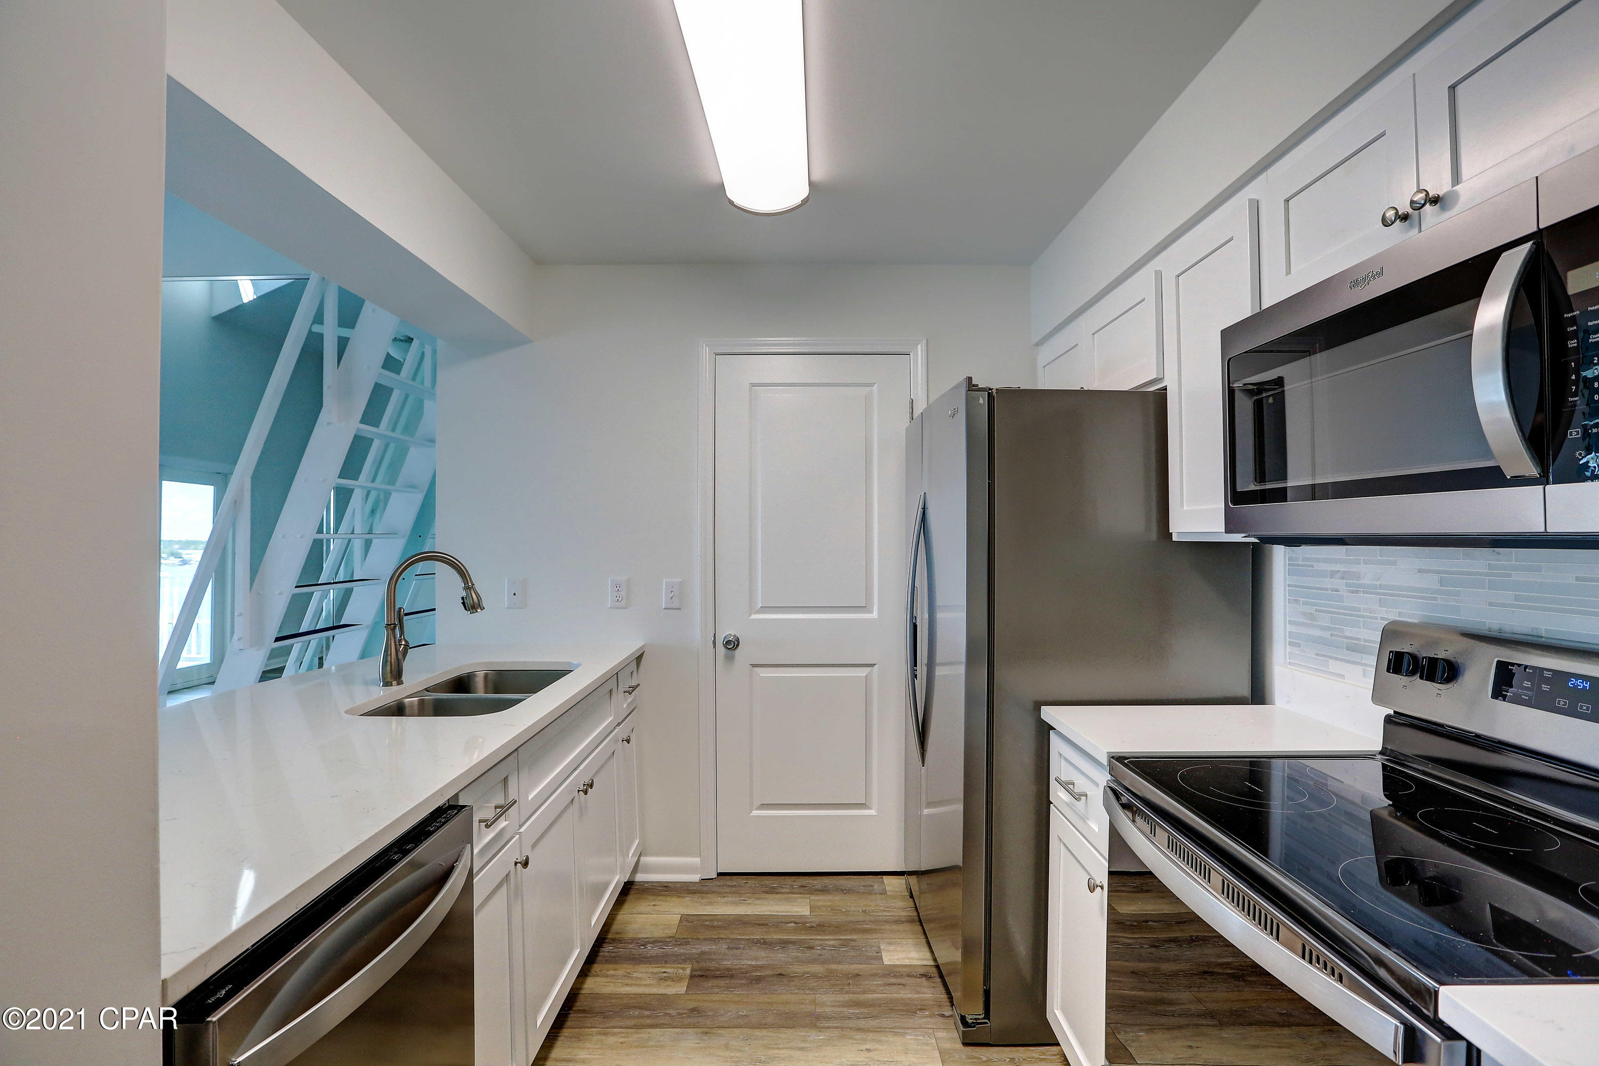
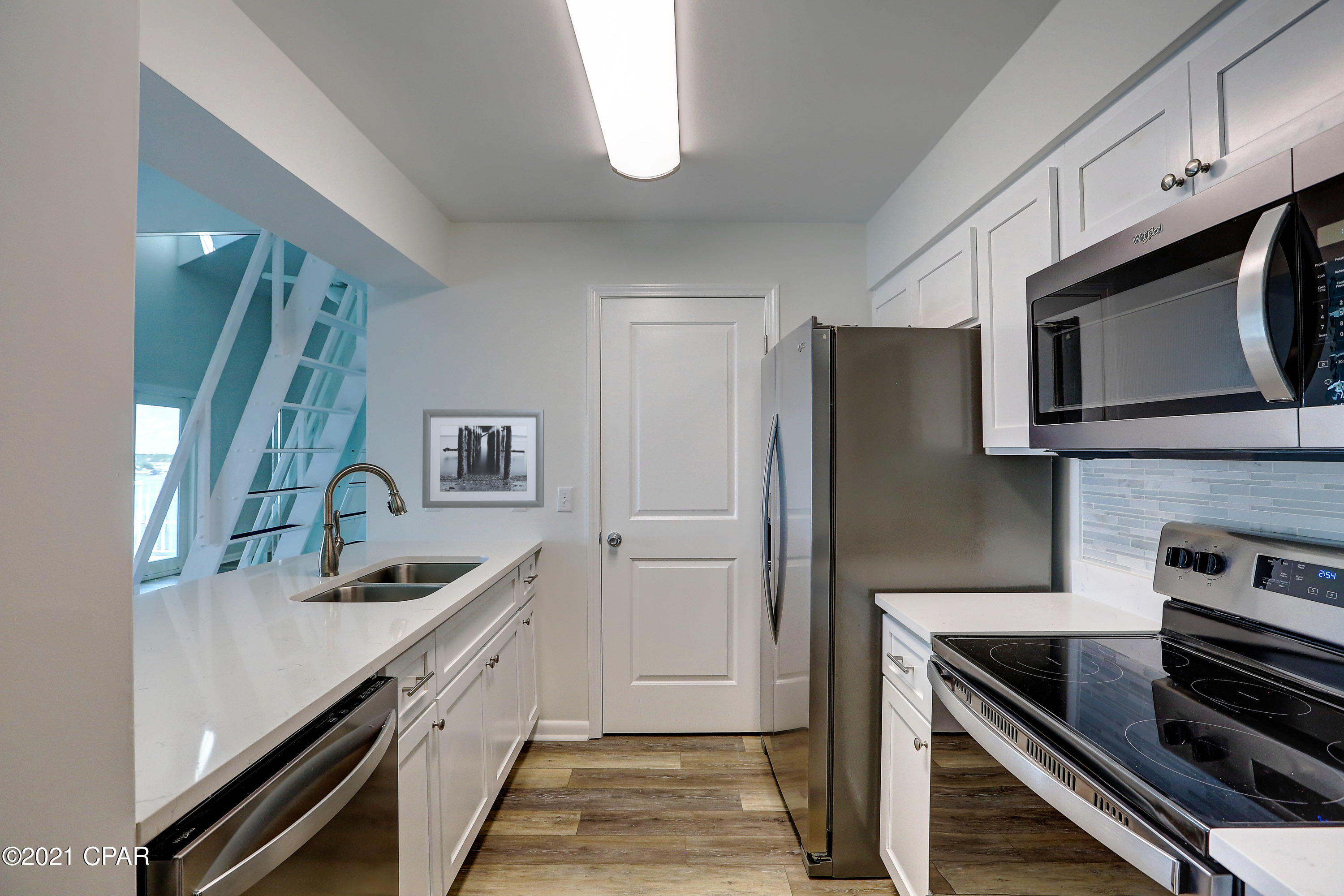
+ wall art (483, 458)
